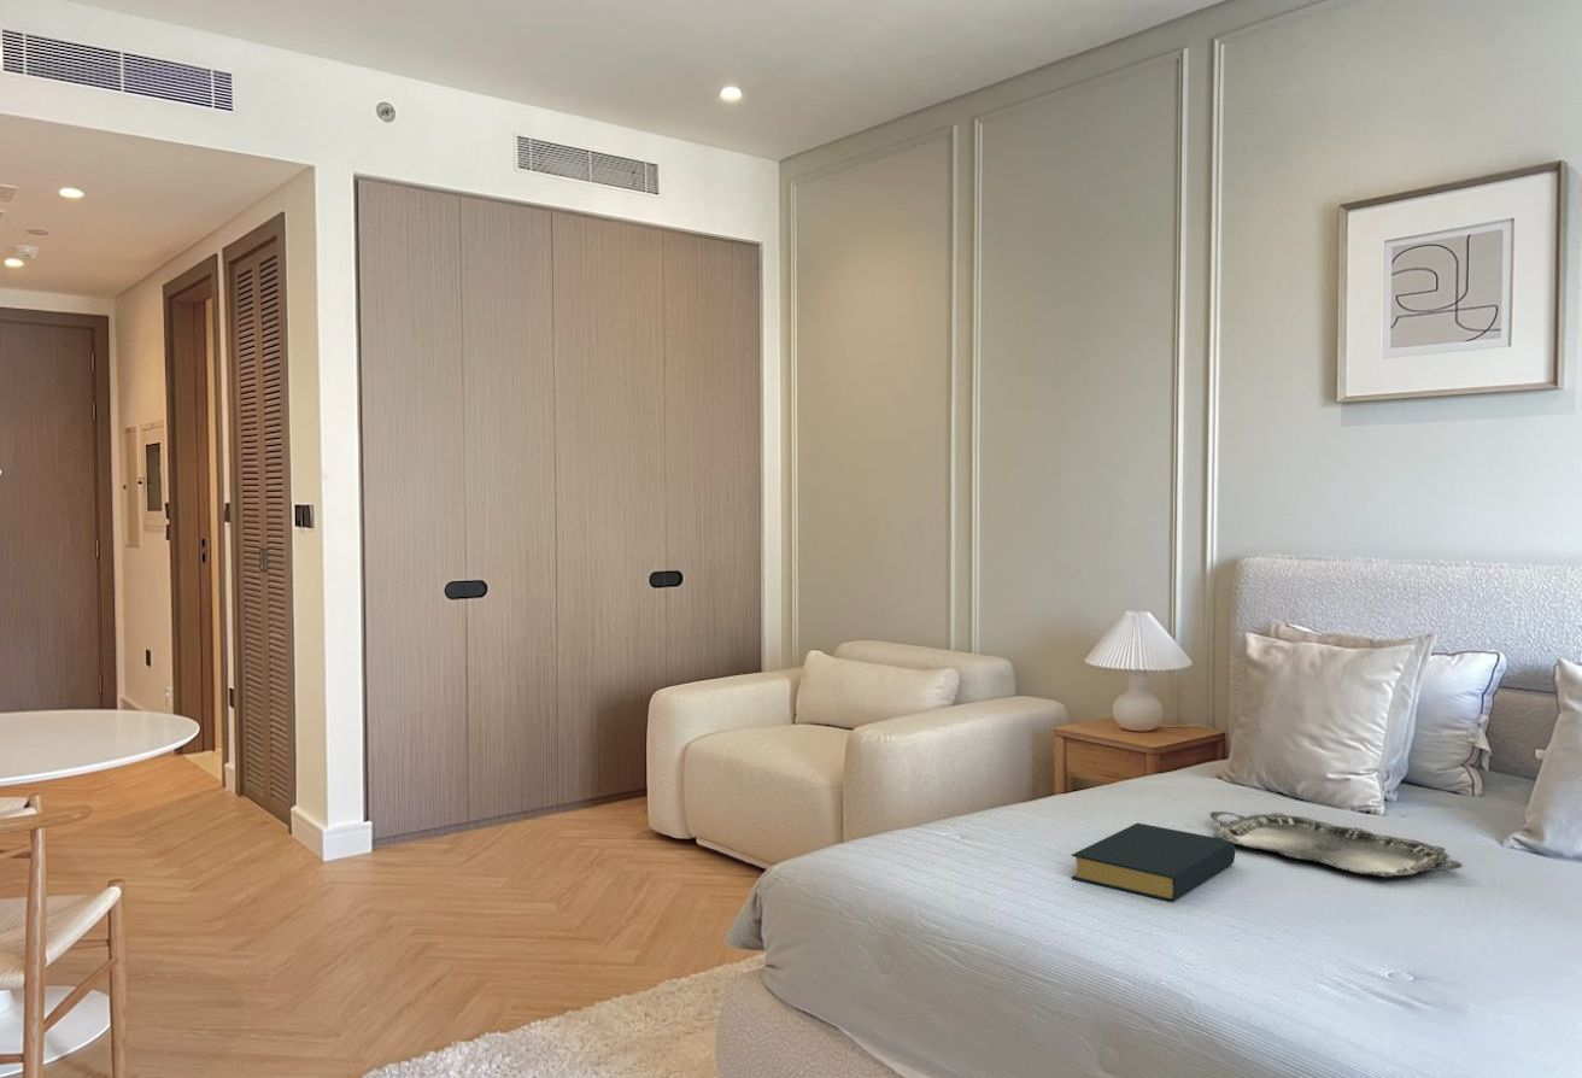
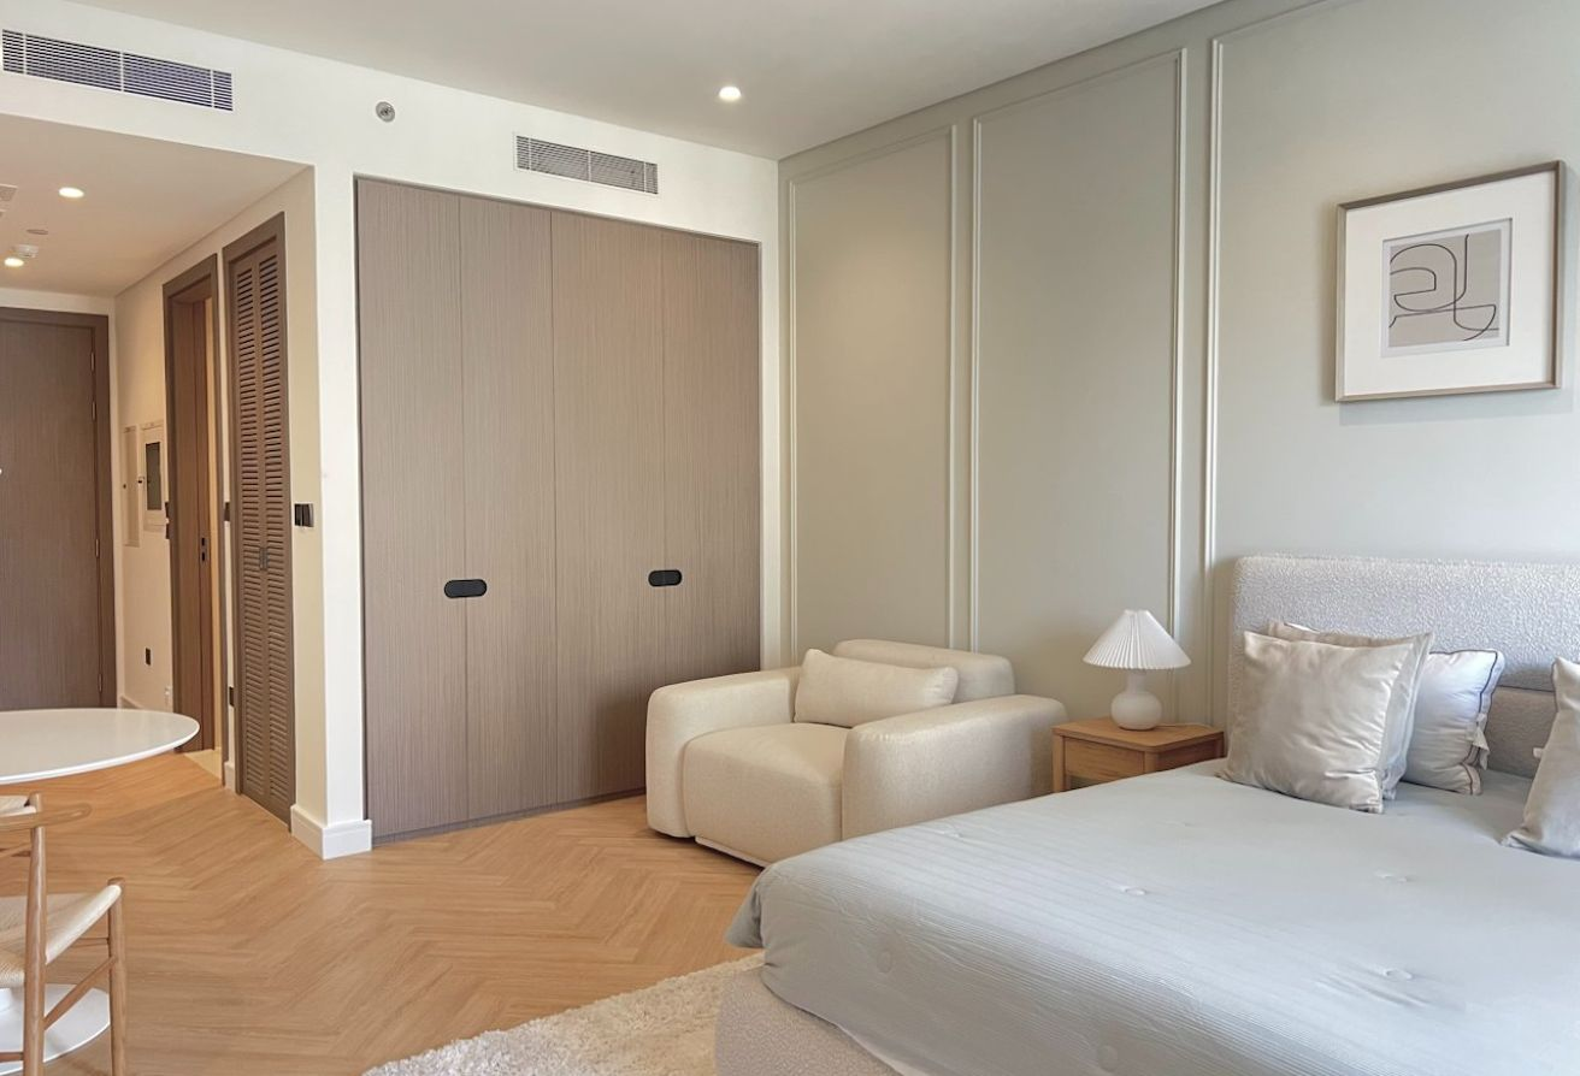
- serving tray (1326, 843)
- hardback book (1154, 859)
